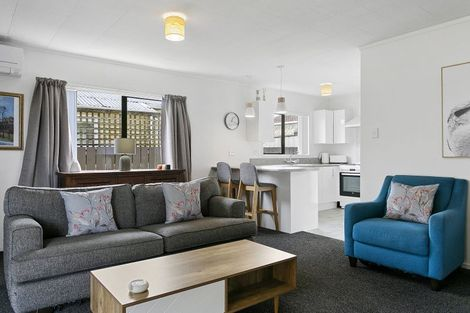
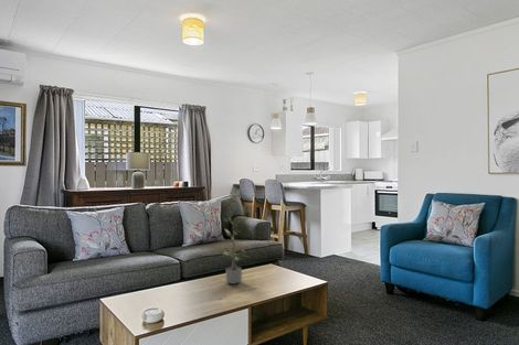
+ potted plant (233, 246)
